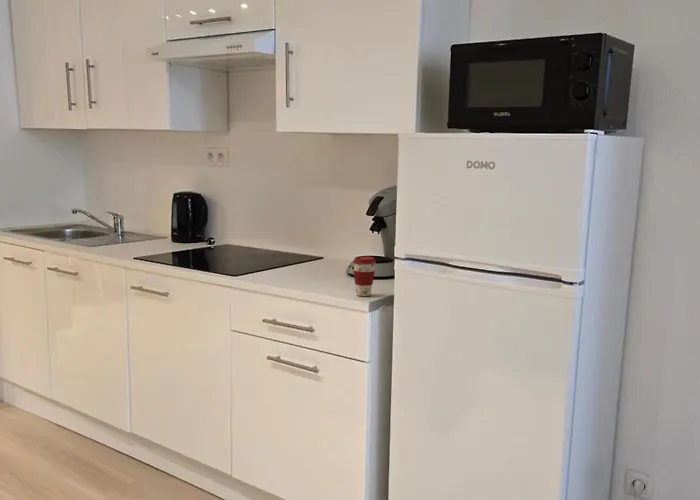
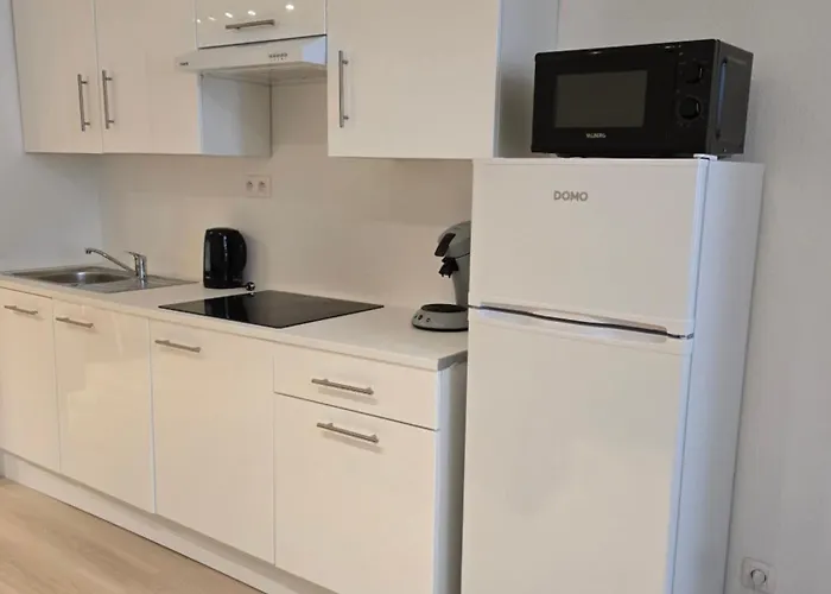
- coffee cup (364, 276)
